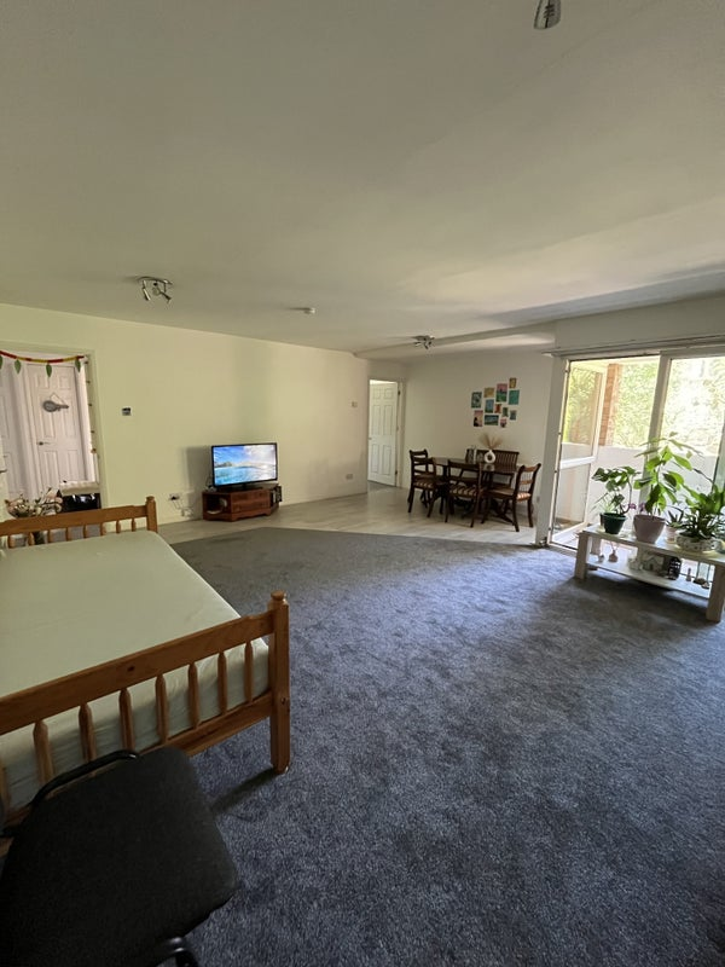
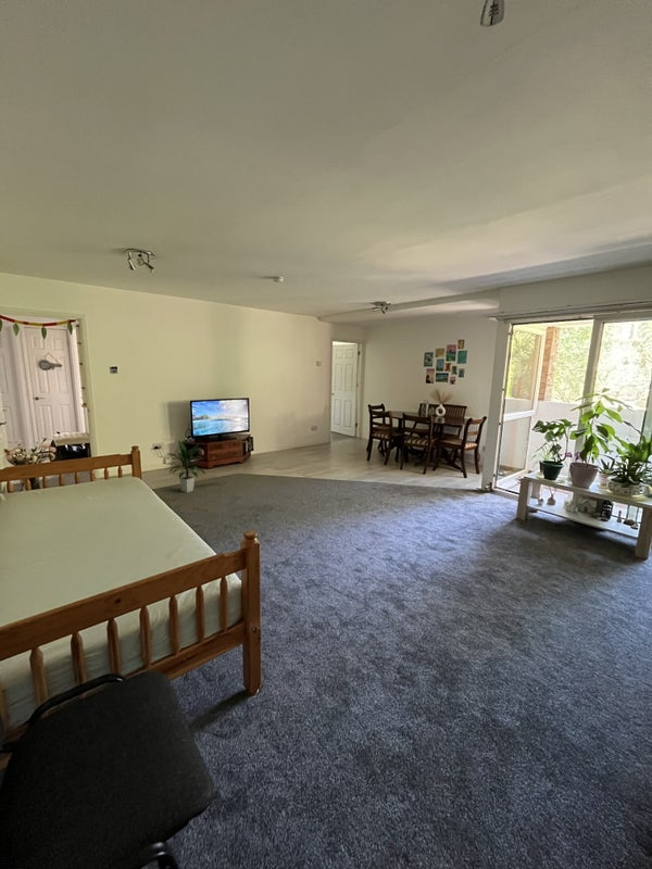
+ indoor plant (188, 465)
